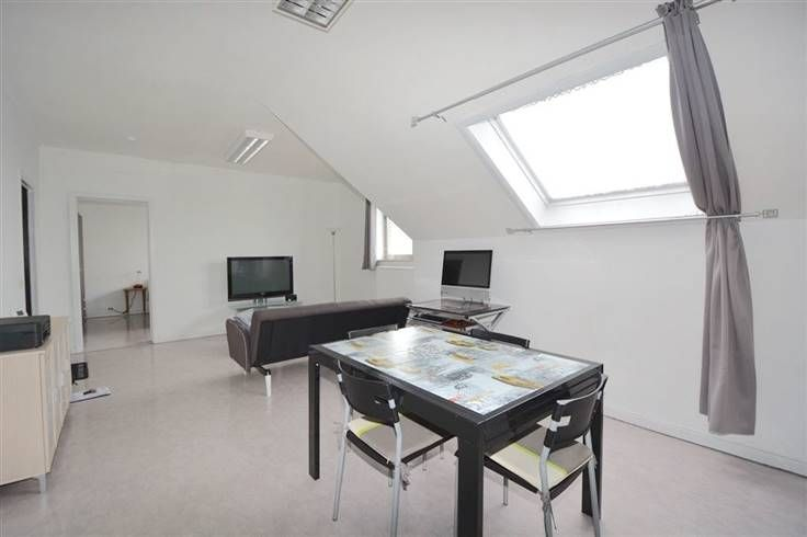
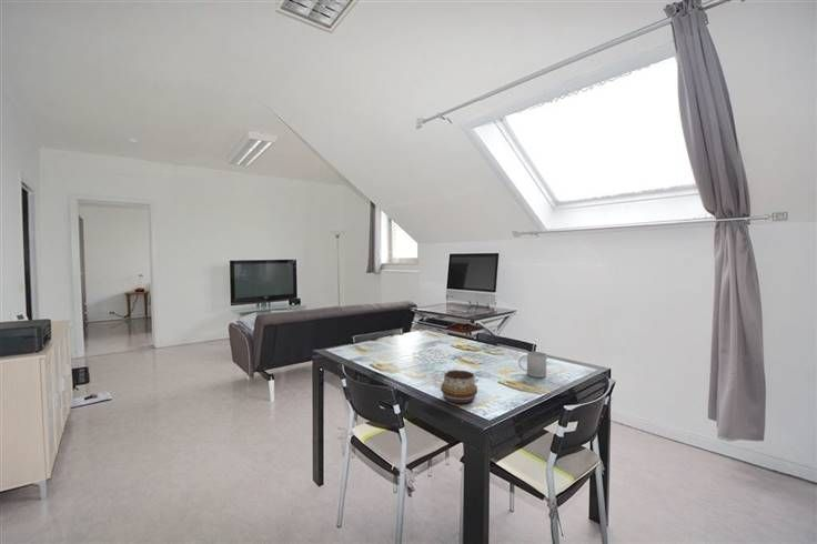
+ mug (532, 363)
+ decorative bowl (458, 386)
